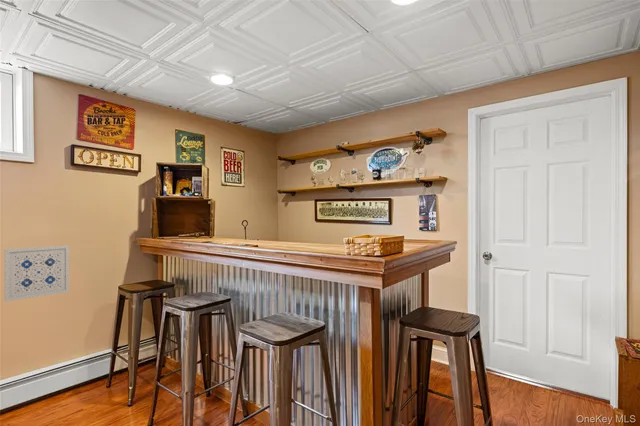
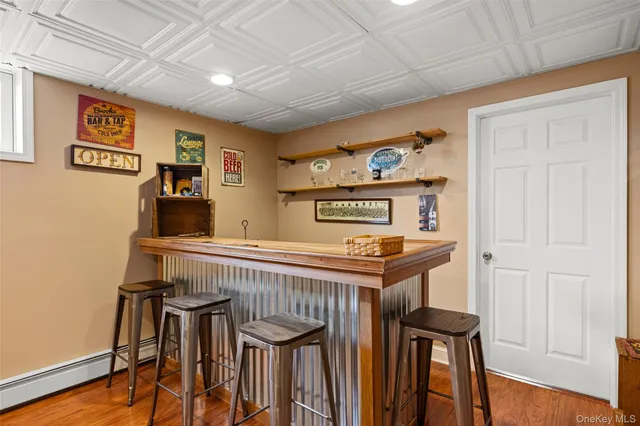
- wall art (38, 271)
